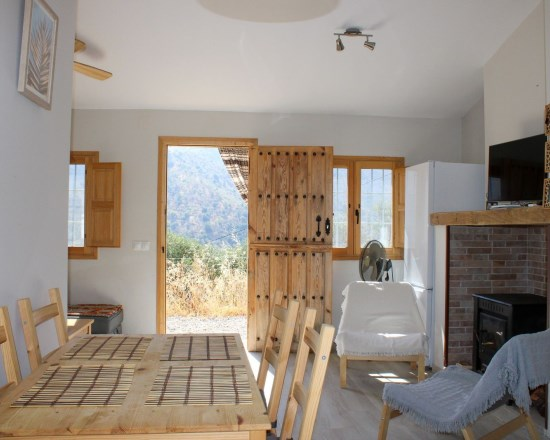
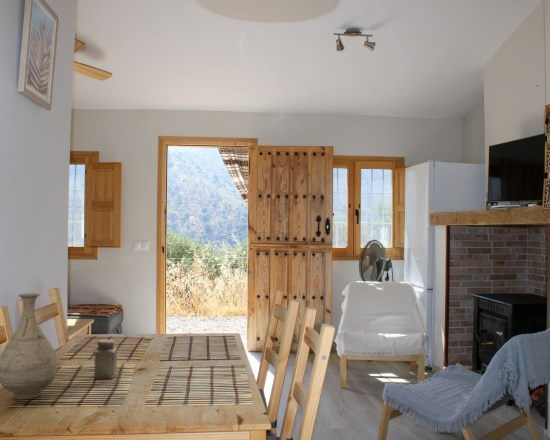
+ salt shaker (105, 358)
+ vase (28, 344)
